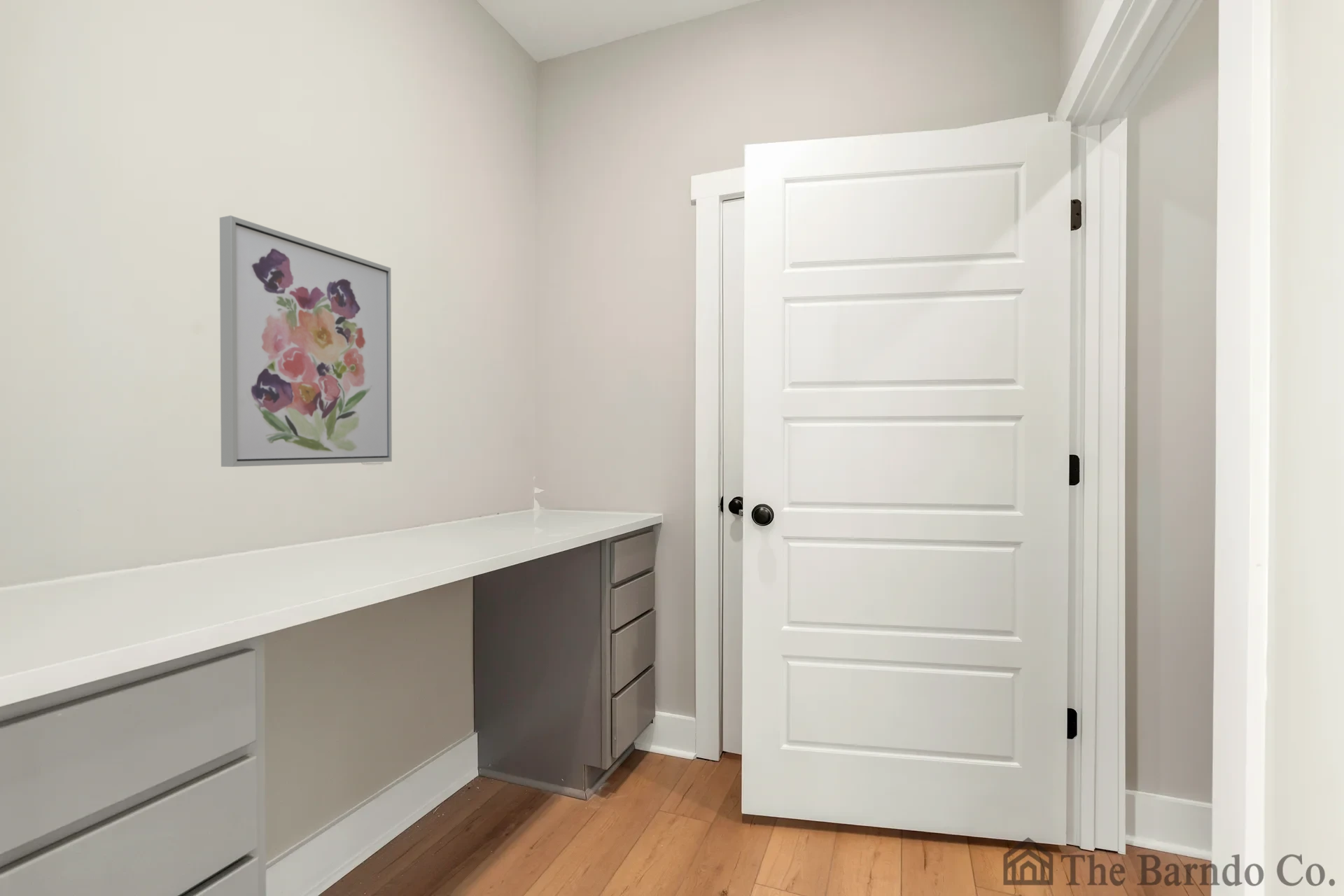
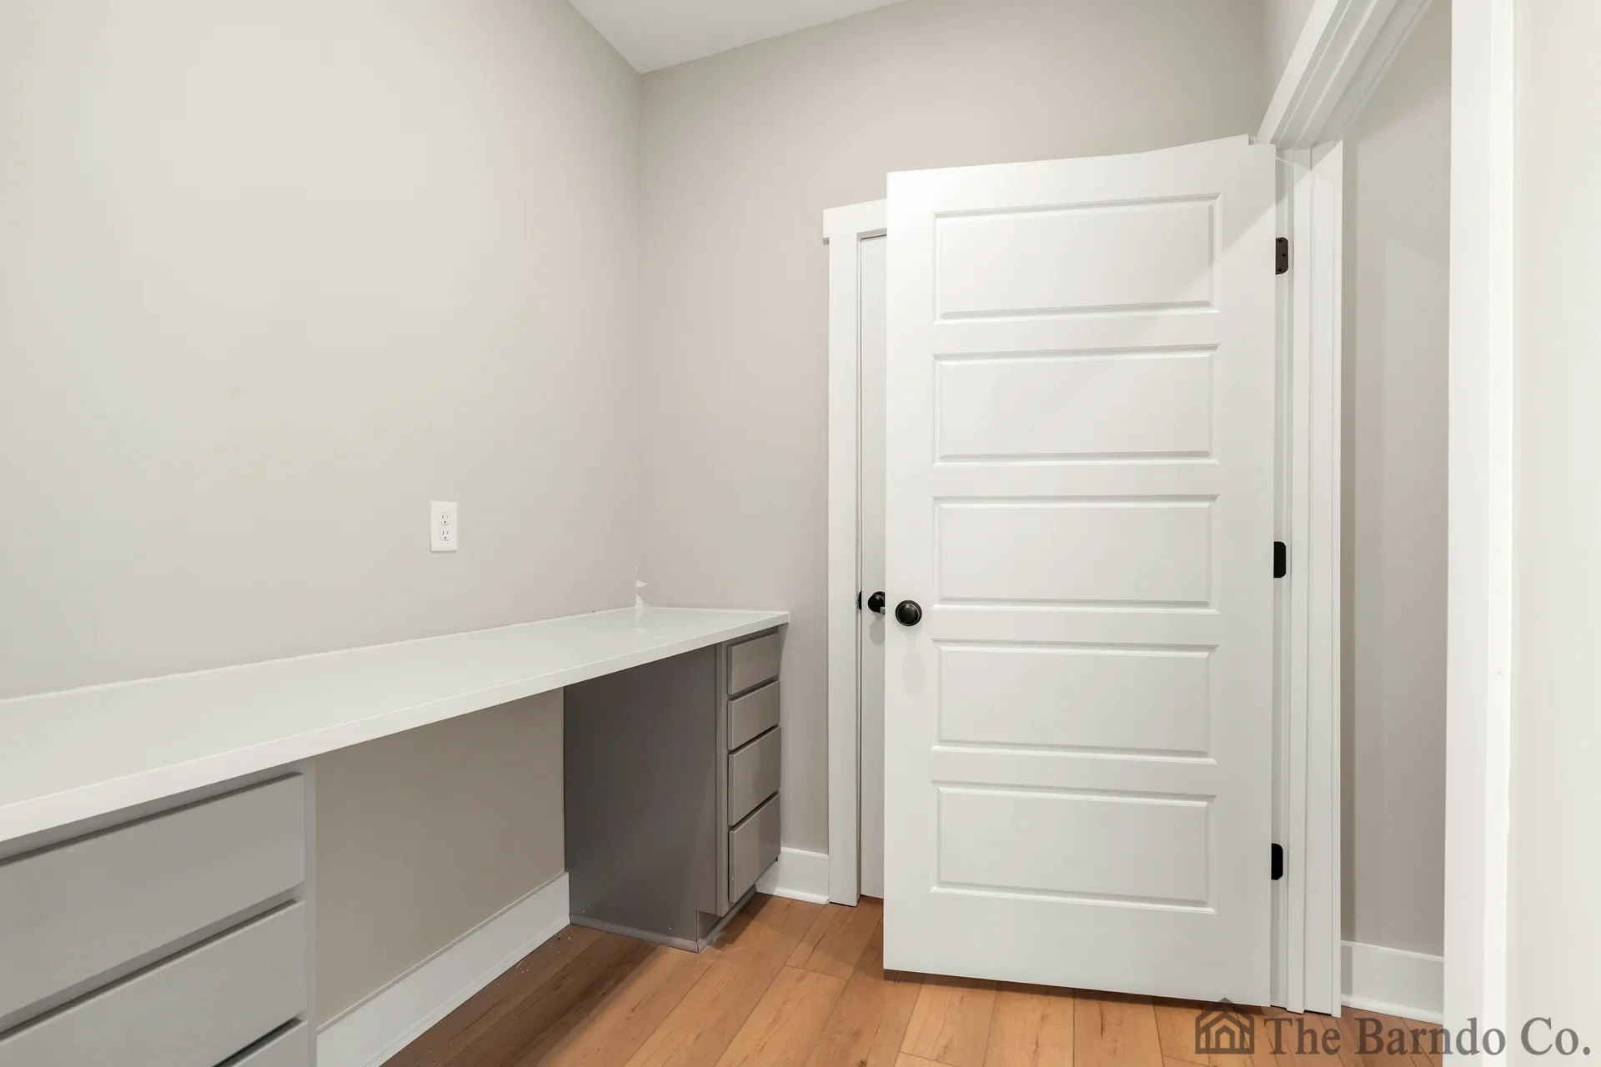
- wall art (316, 355)
